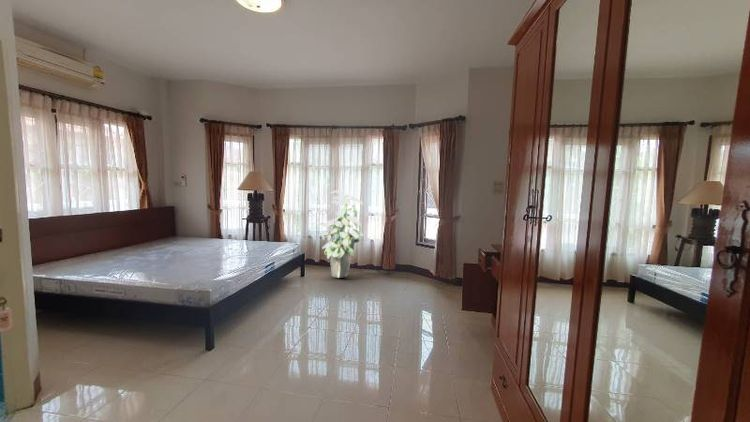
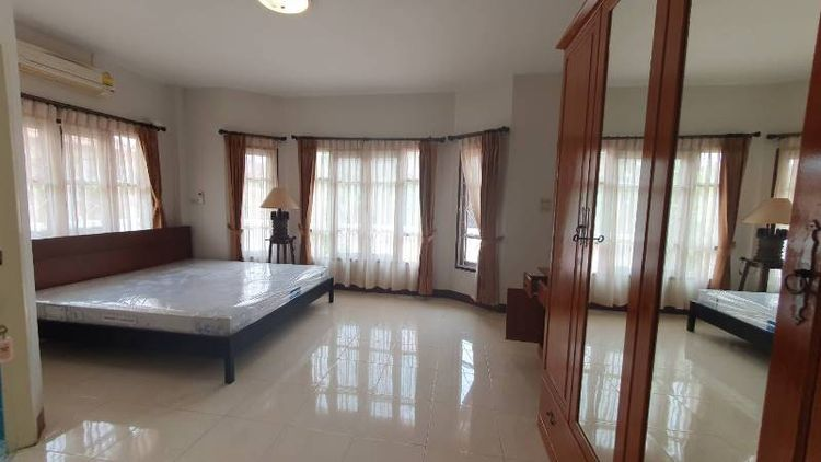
- indoor plant (340, 233)
